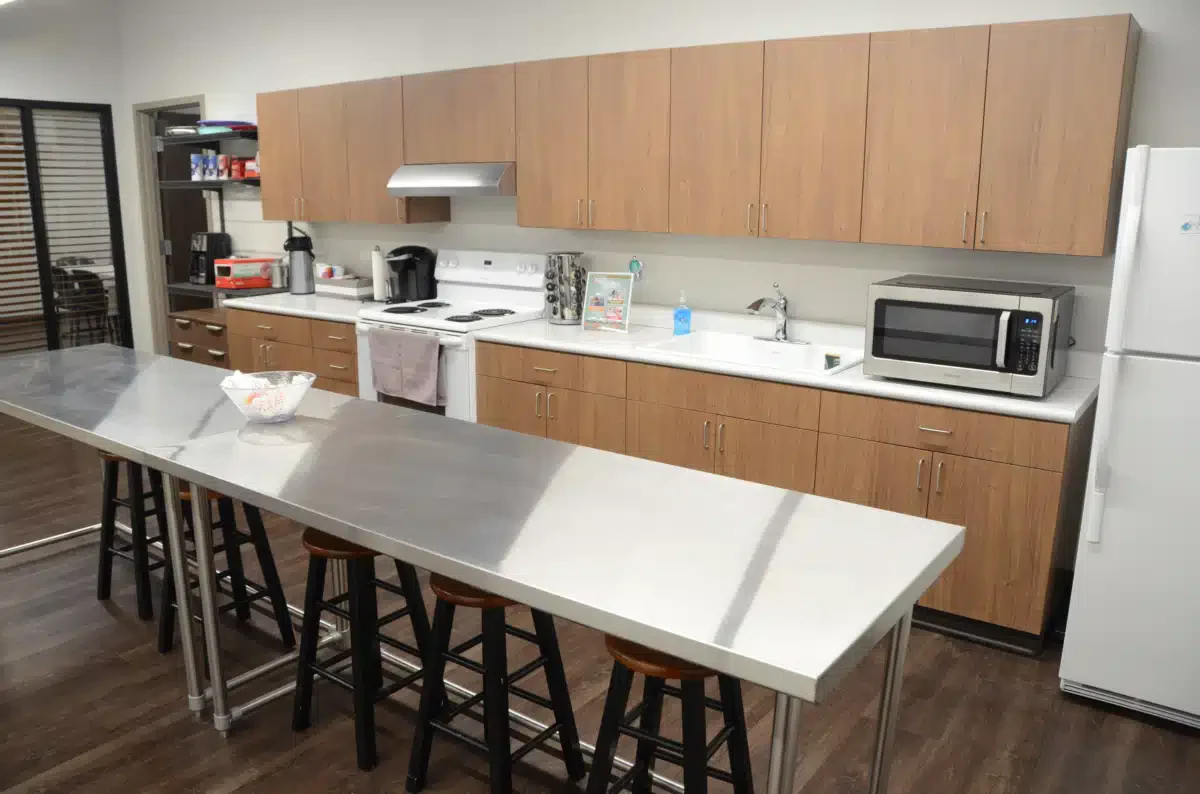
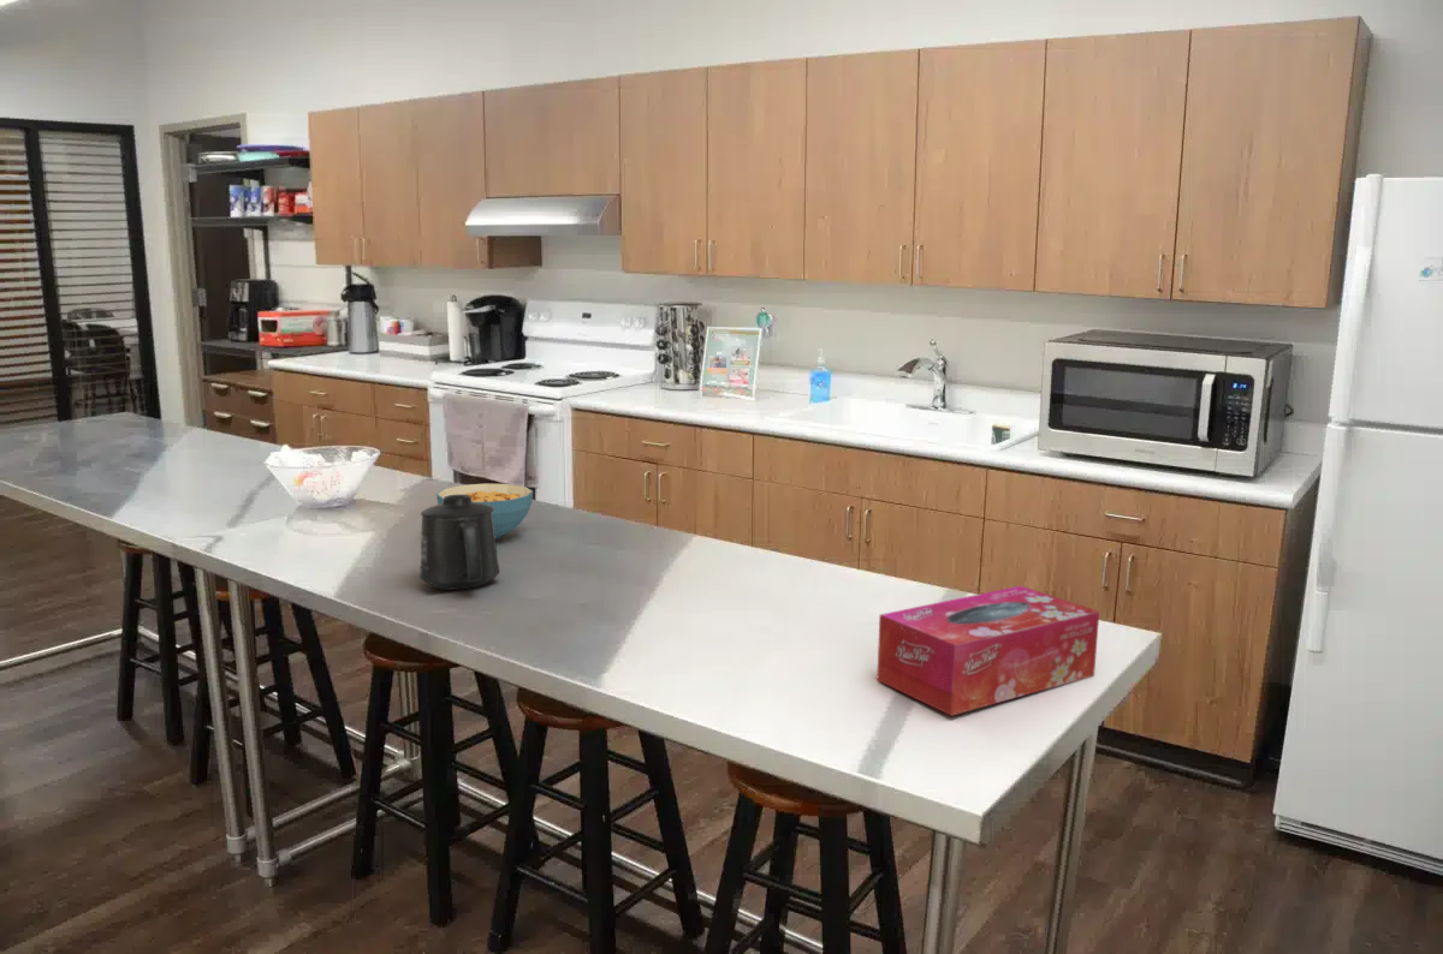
+ mug (465, 542)
+ cereal bowl (492, 514)
+ tissue box (988, 645)
